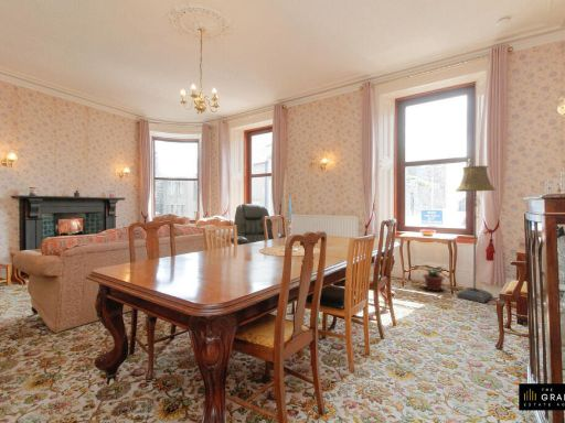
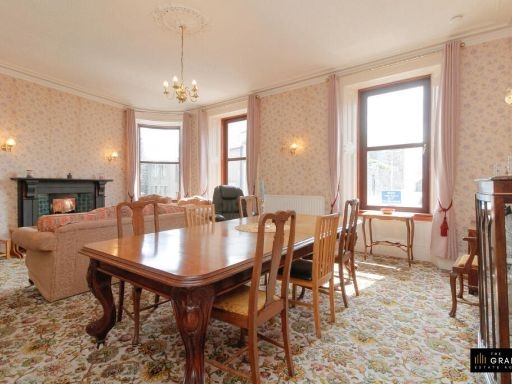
- potted plant (434, 276)
- floor lamp (475, 232)
